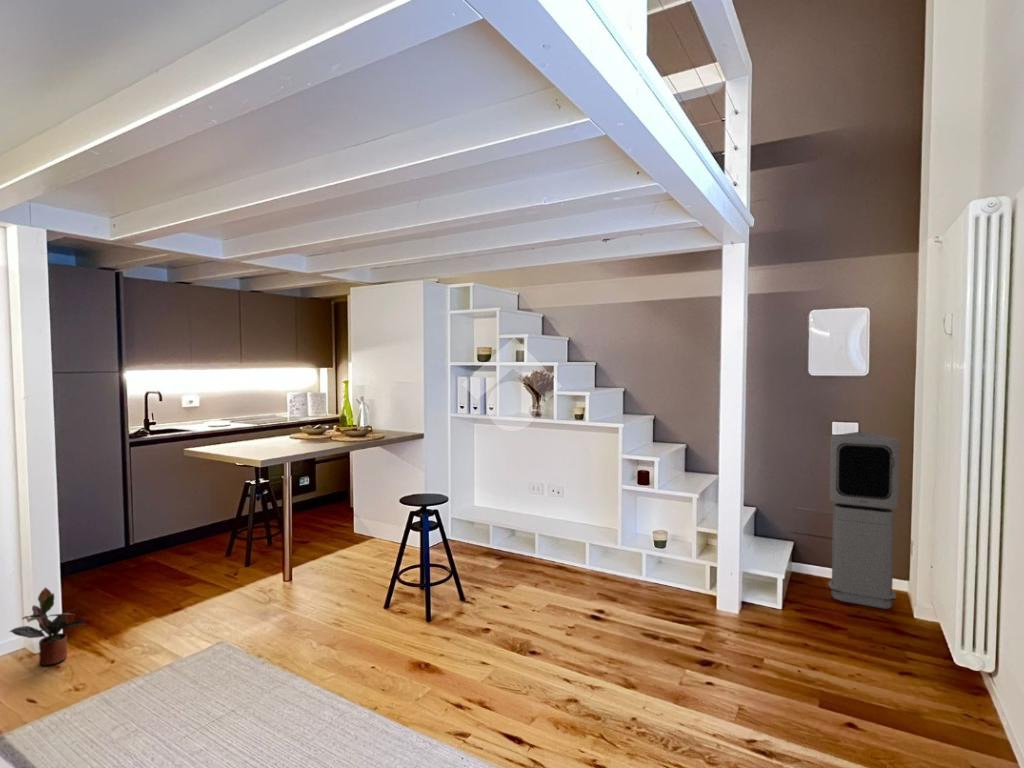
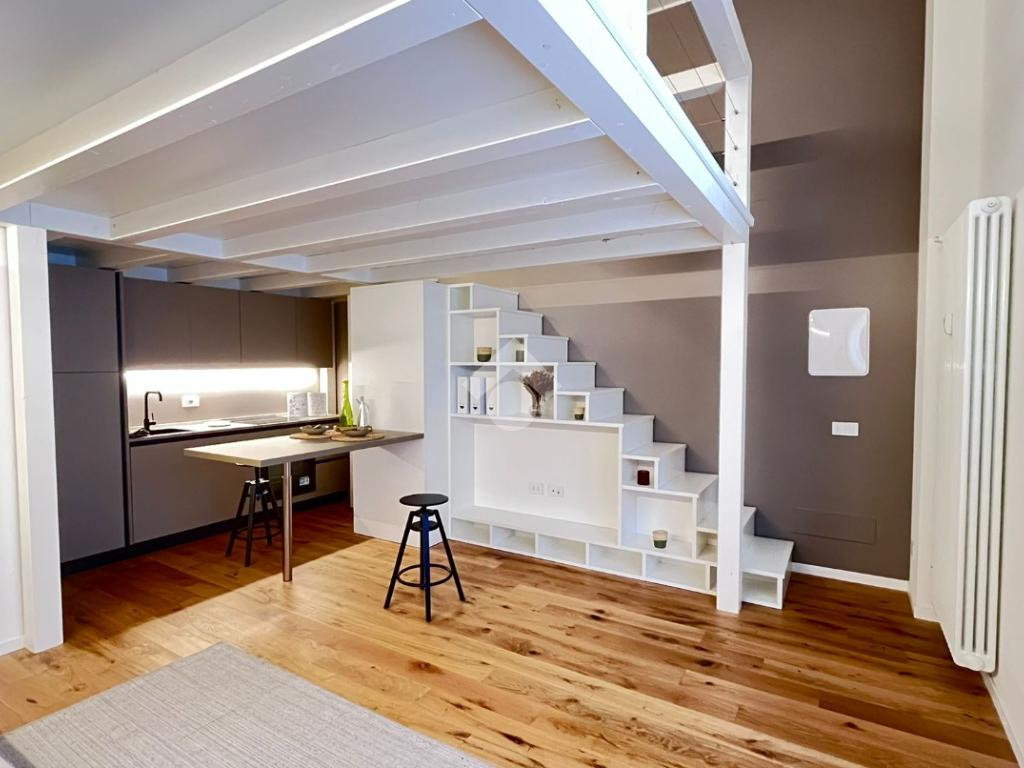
- potted plant (47, 629)
- air purifier (861, 515)
